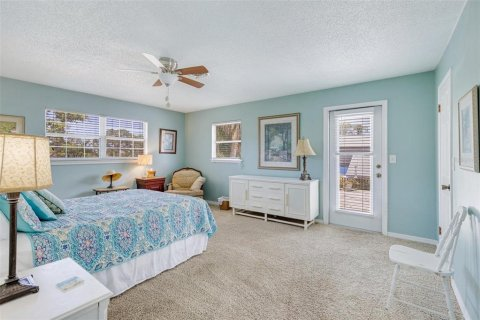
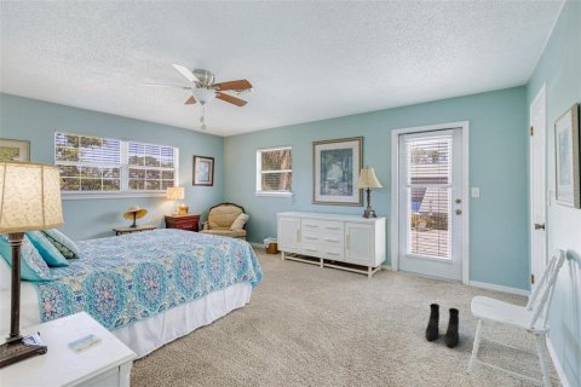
+ boots (438, 322)
